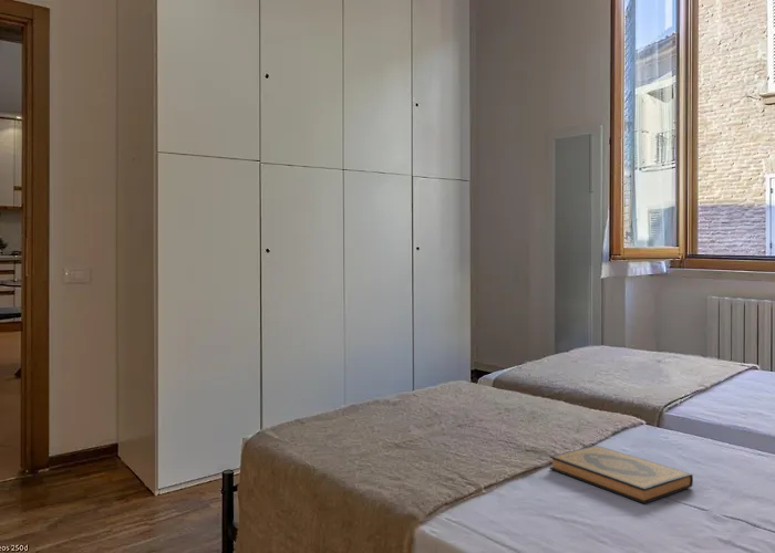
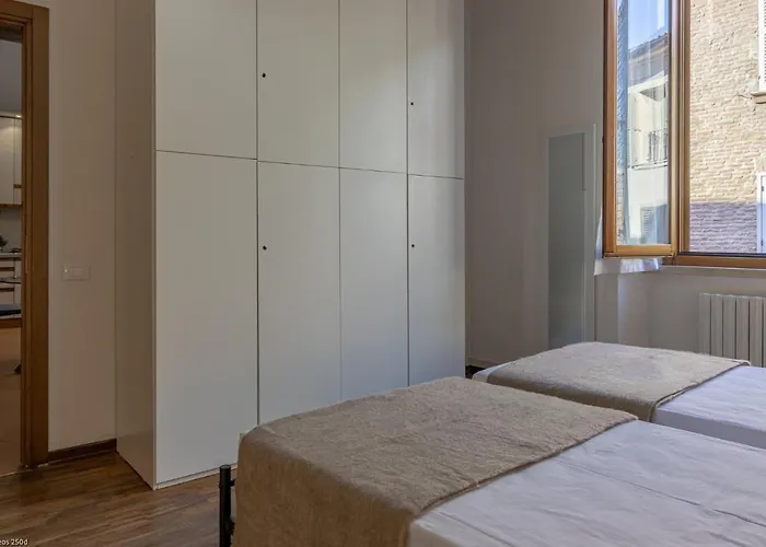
- hardback book (618, 470)
